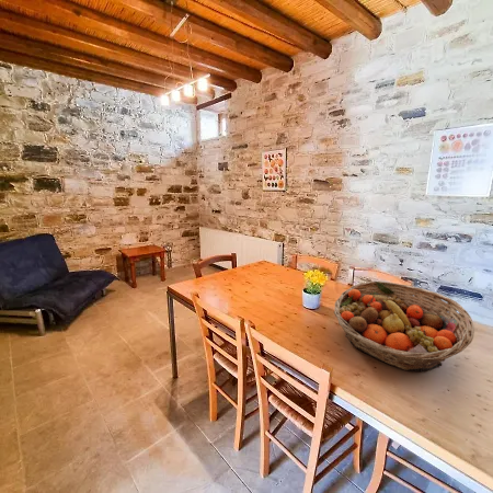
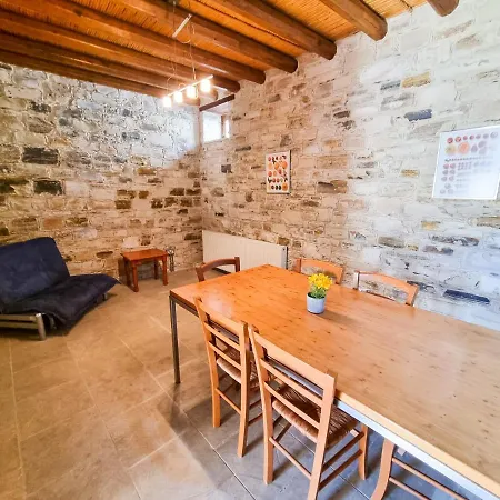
- fruit basket (394, 321)
